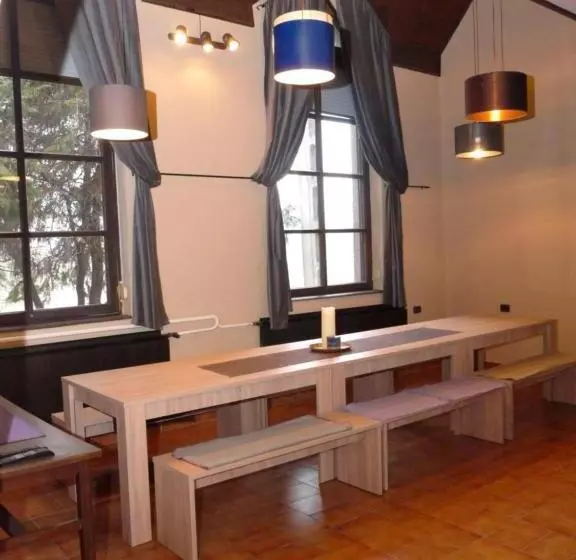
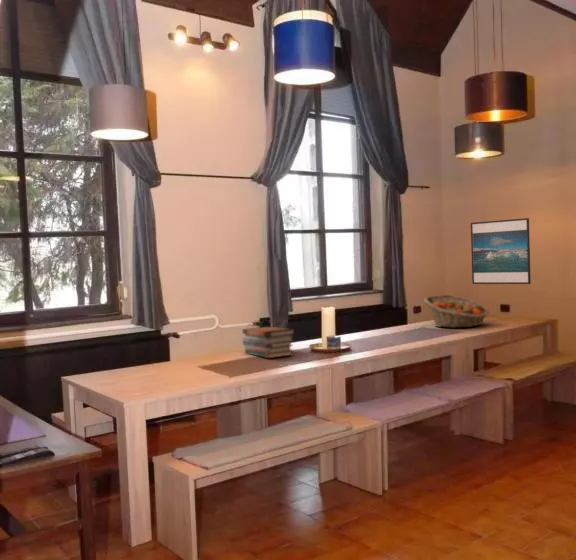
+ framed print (499, 252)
+ book stack (268, 341)
+ fruit basket (456, 310)
